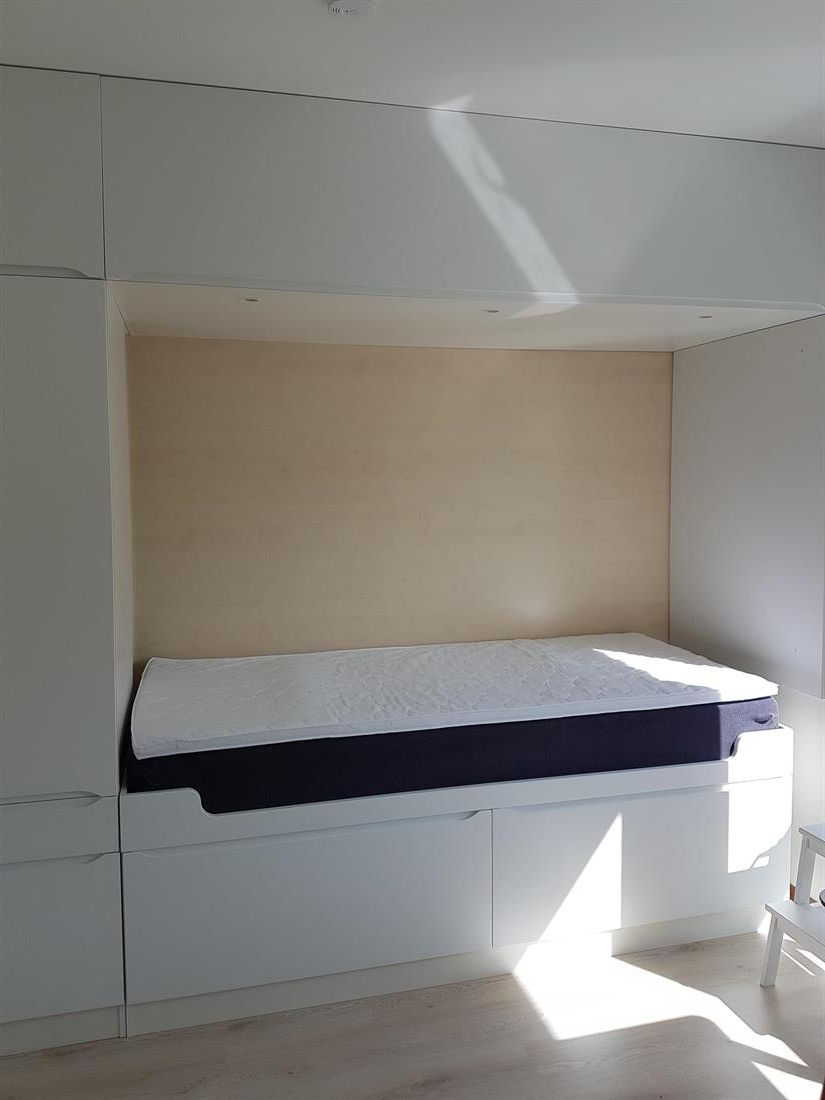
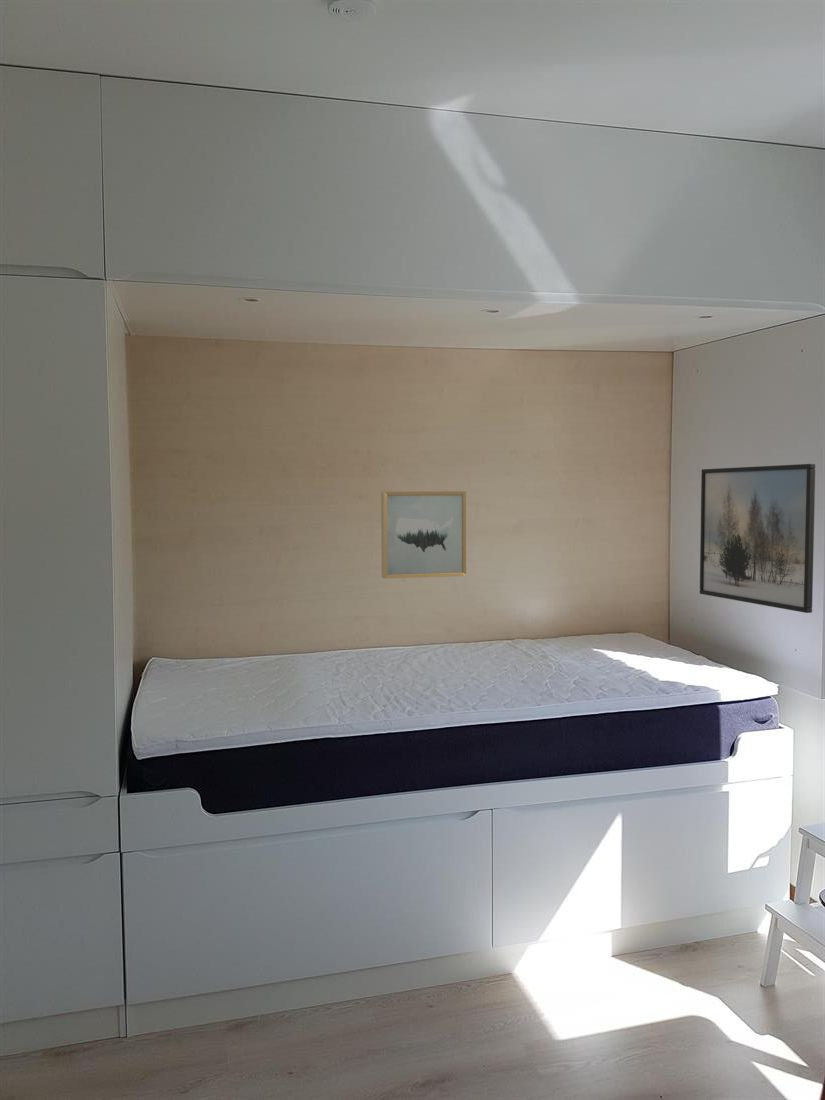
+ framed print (752, 534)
+ wall art (424, 534)
